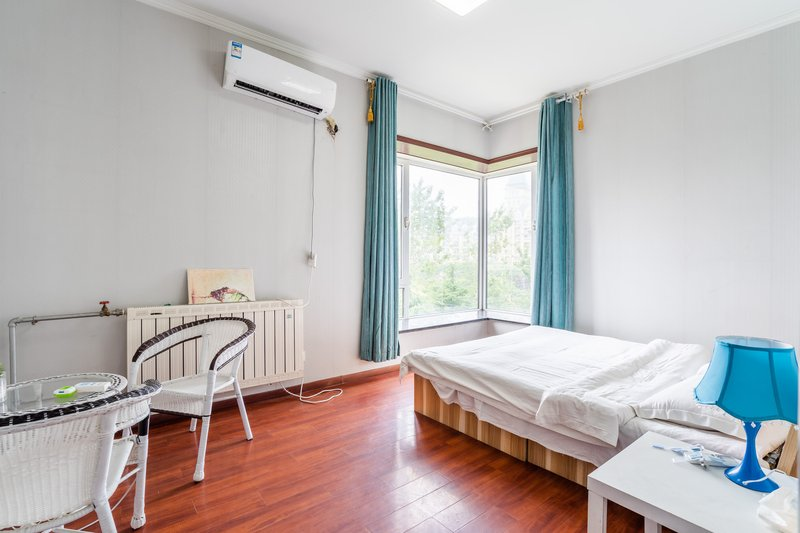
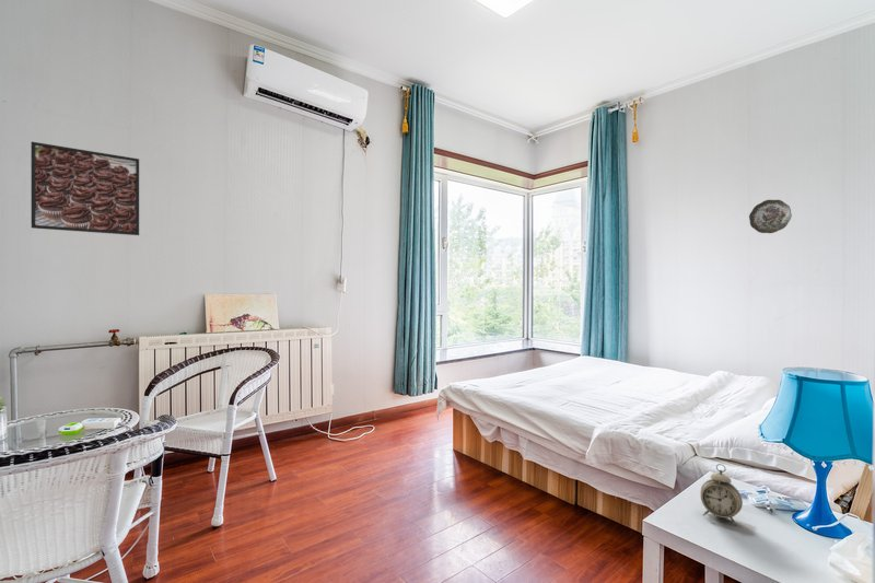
+ decorative plate (770, 217)
+ alarm clock (720, 491)
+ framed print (89, 191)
